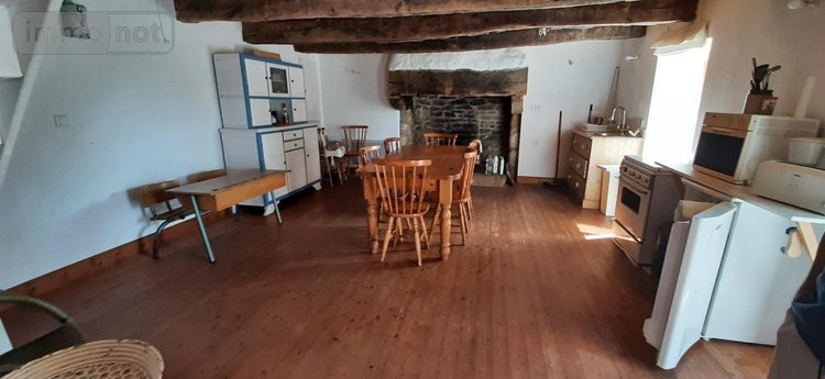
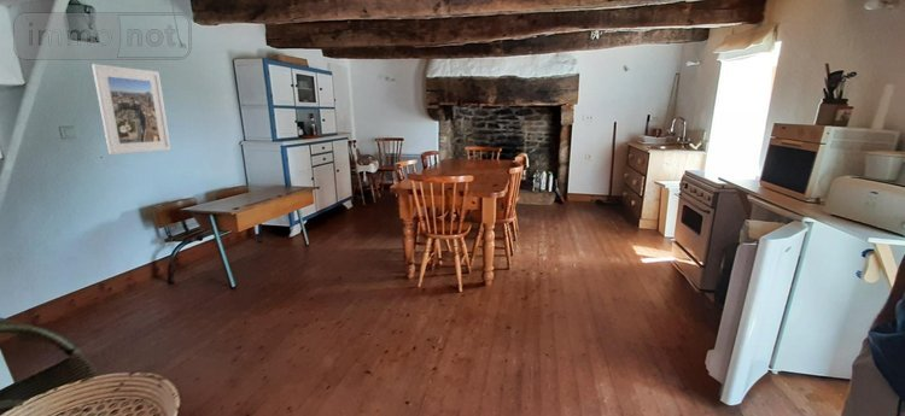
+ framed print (134, 111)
